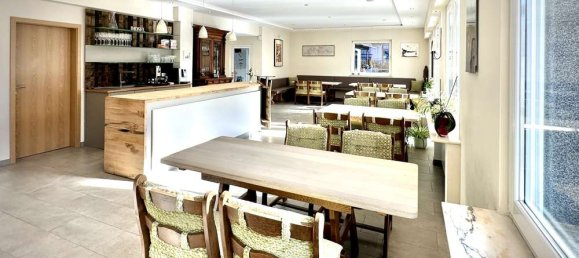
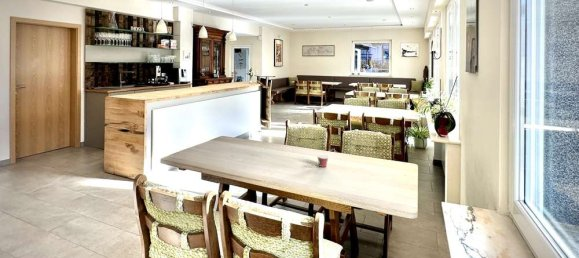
+ cup (326, 157)
